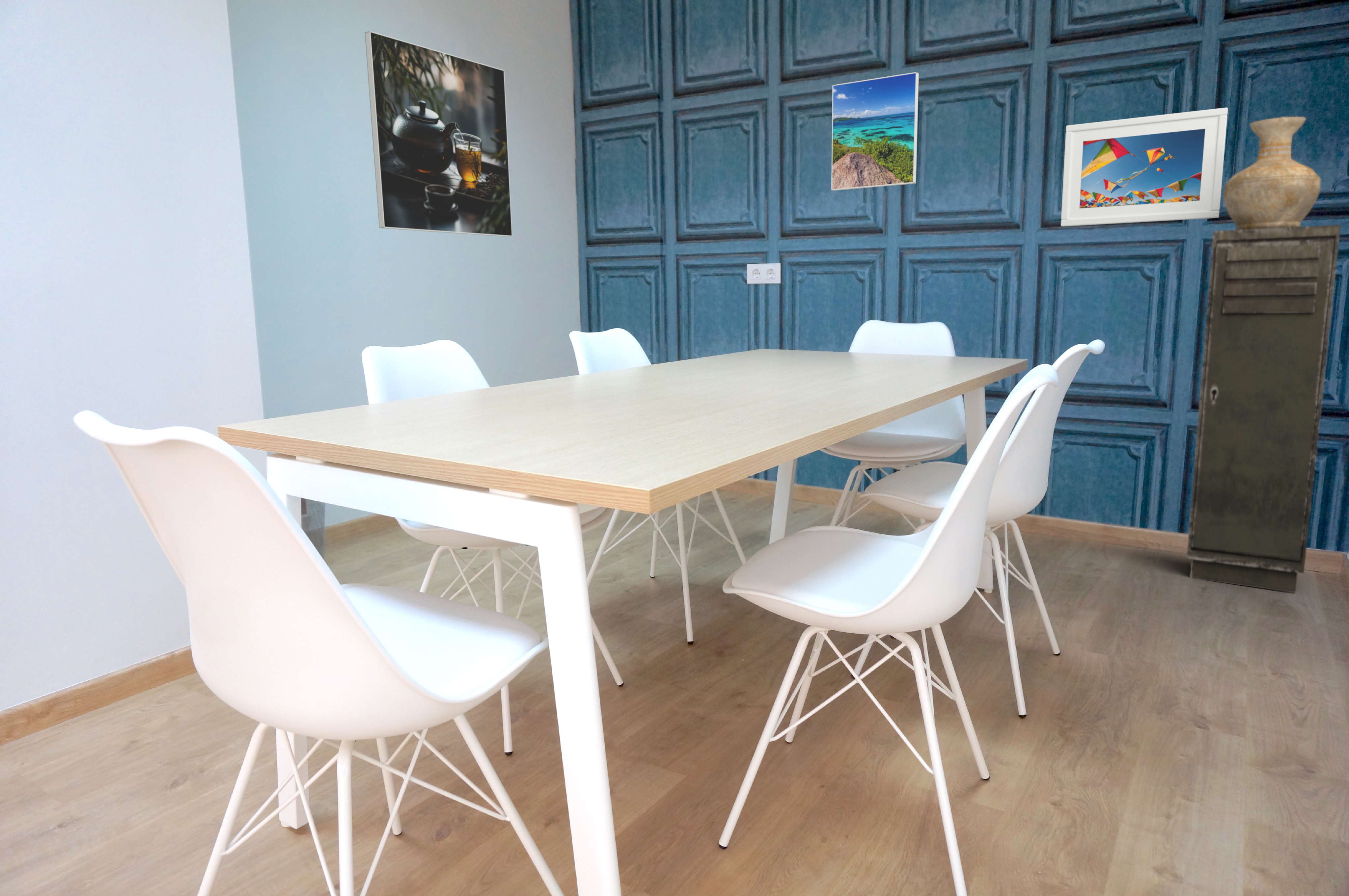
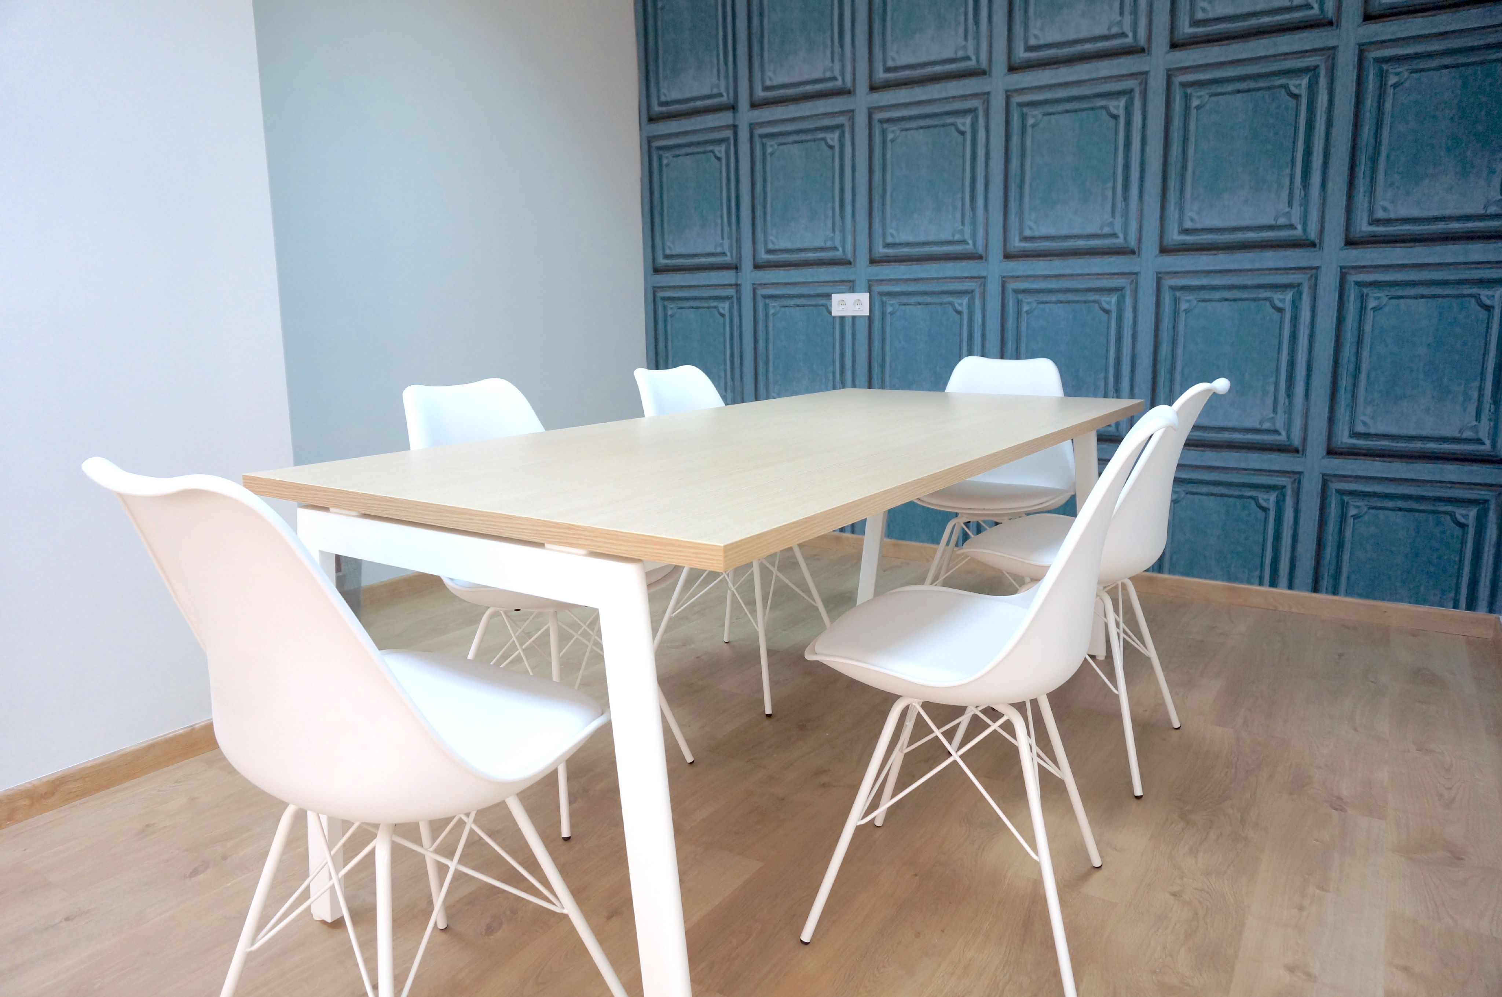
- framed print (446, 144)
- vase (1272, 176)
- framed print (873, 134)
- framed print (1140, 170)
- storage cabinet (1258, 407)
